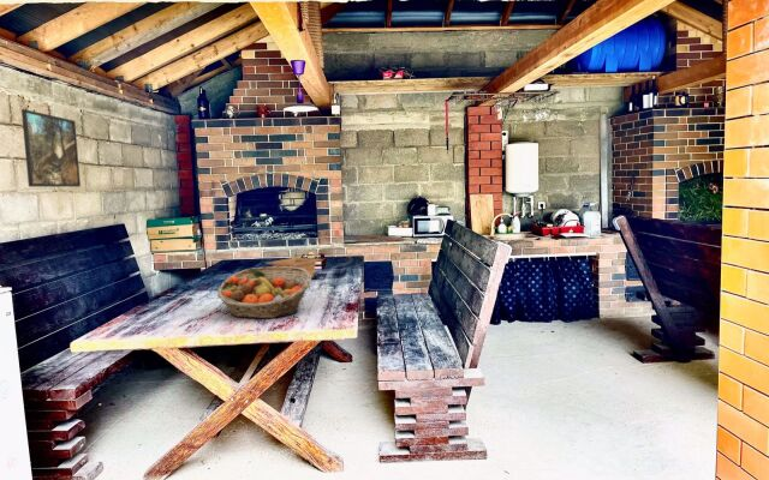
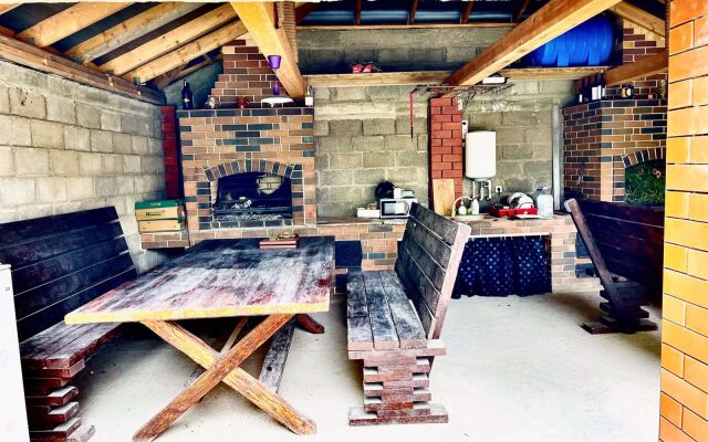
- fruit basket (264, 290)
- serving bowl (294, 266)
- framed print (53, 151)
